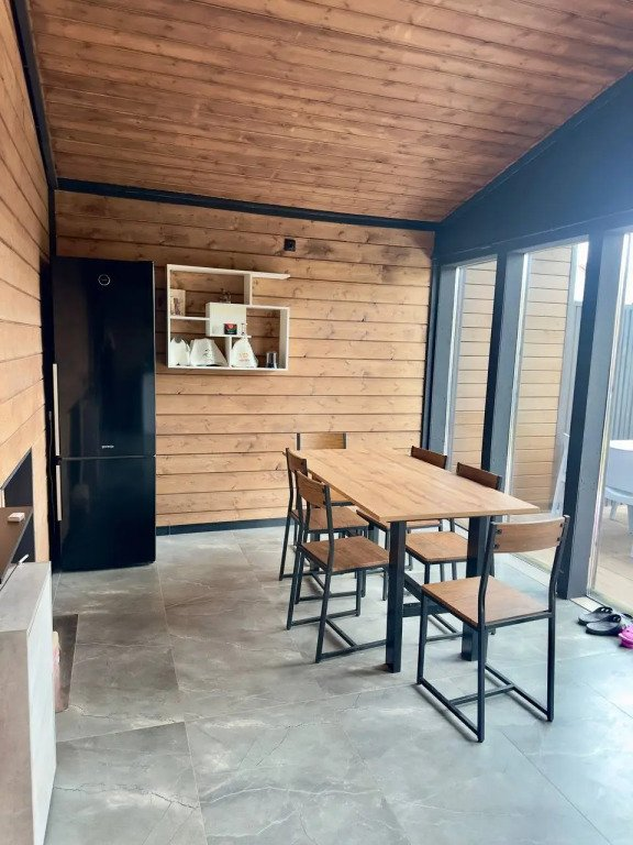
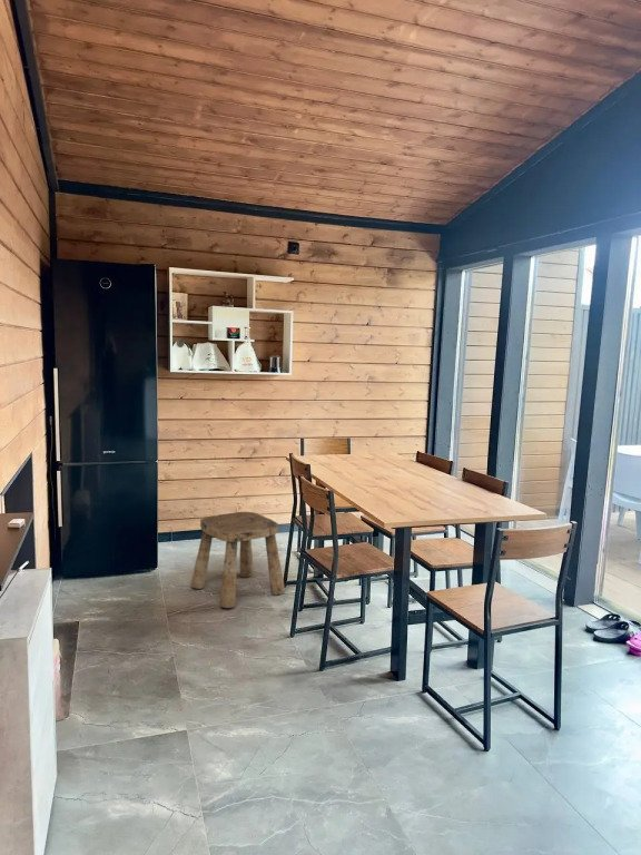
+ stool (236, 556)
